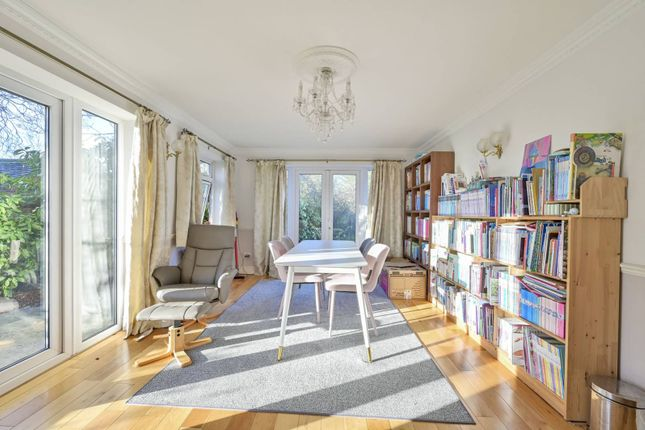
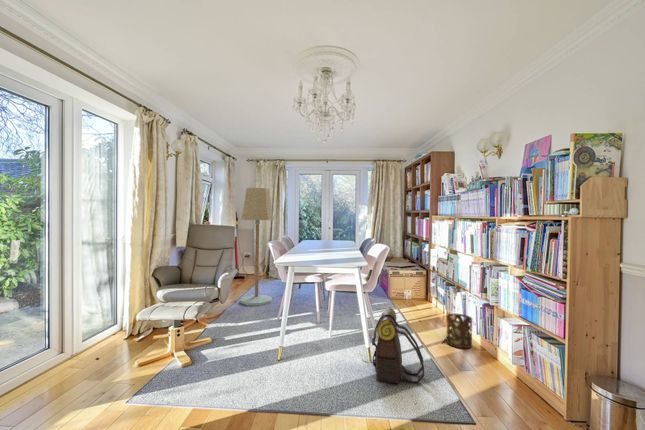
+ floor lamp (257, 245)
+ backpack (397, 345)
+ lantern (459, 330)
